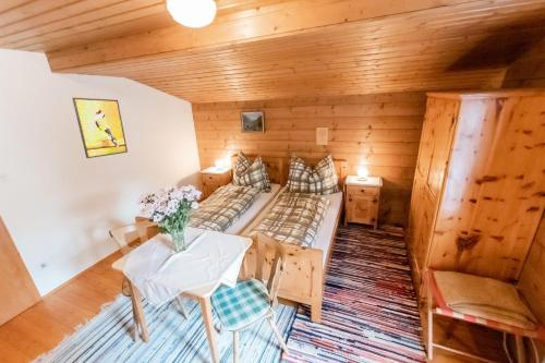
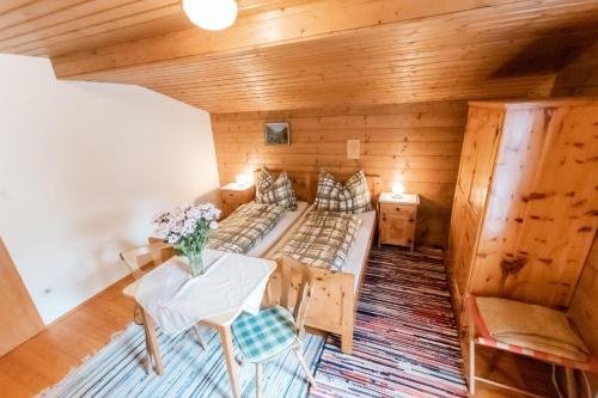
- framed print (102, 128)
